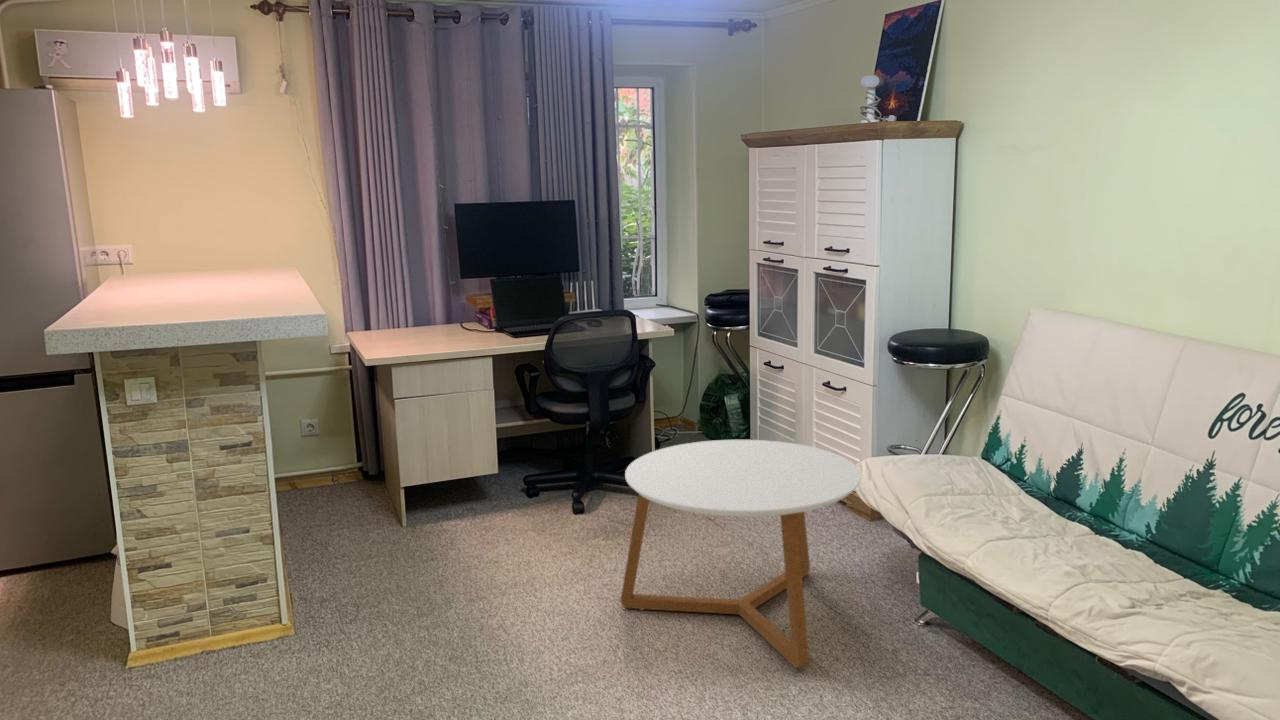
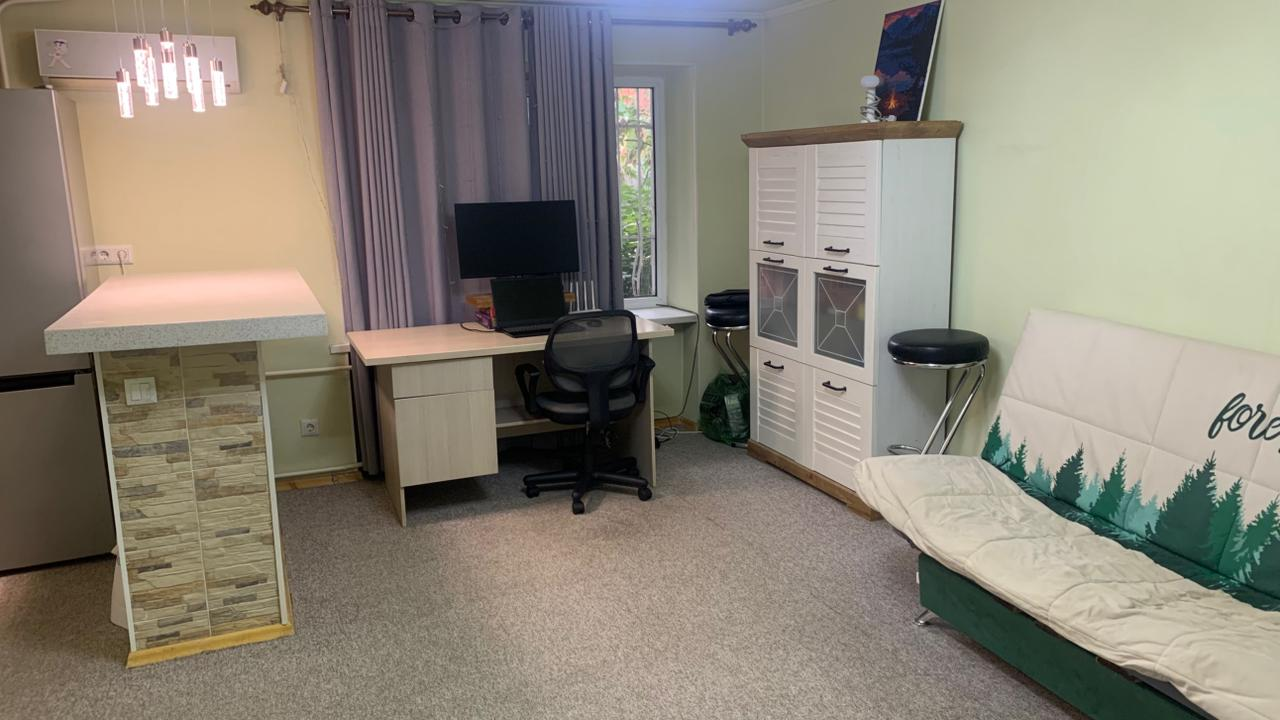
- coffee table (737, 515)
